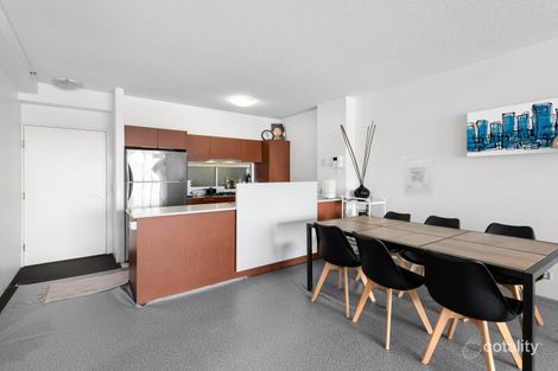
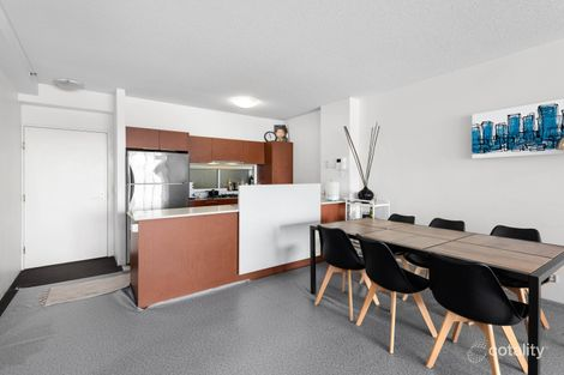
- wall art (417, 175)
